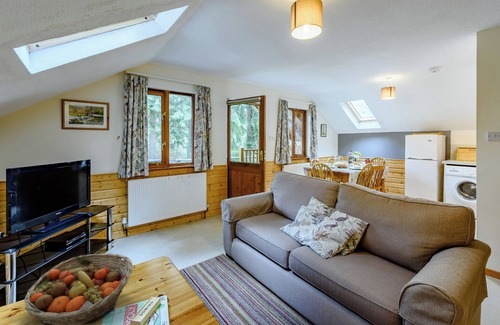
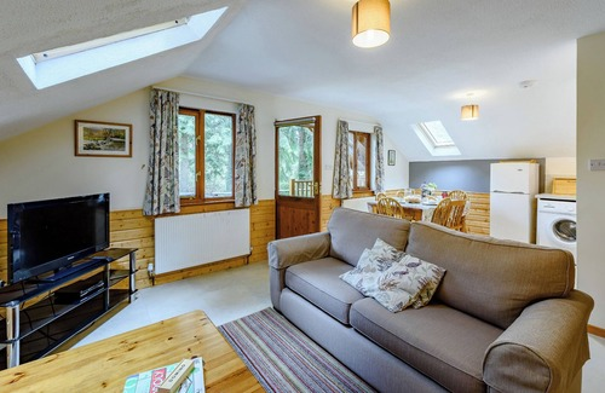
- fruit basket (83, 286)
